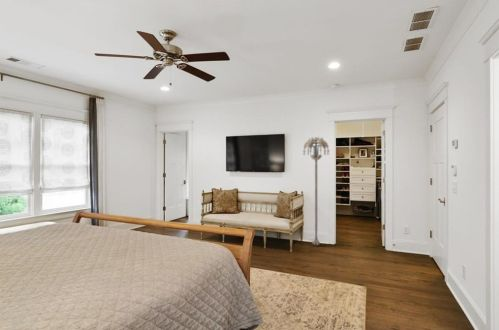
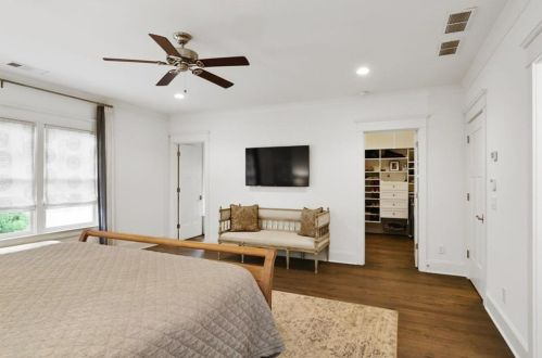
- floor lamp (316, 191)
